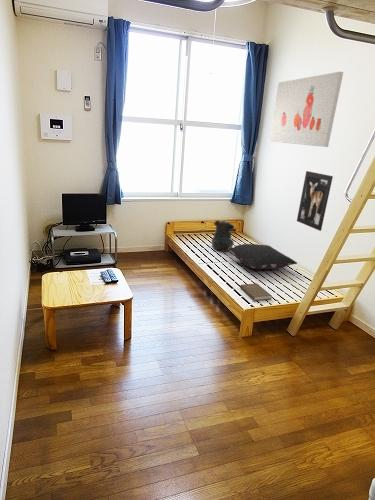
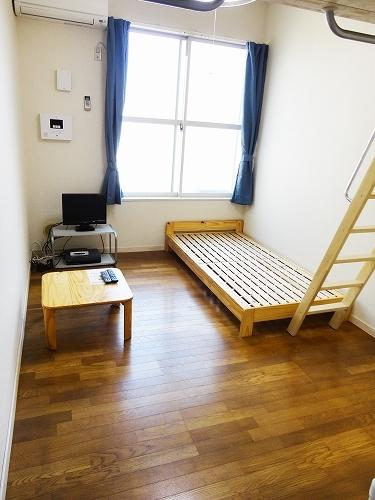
- wall art (313, 200)
- pillow (261, 256)
- book (255, 291)
- wall art (301, 111)
- teddy bear (222, 234)
